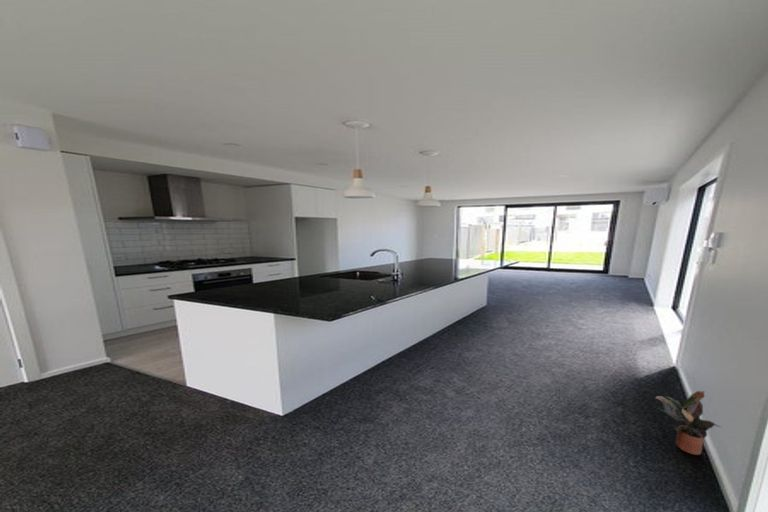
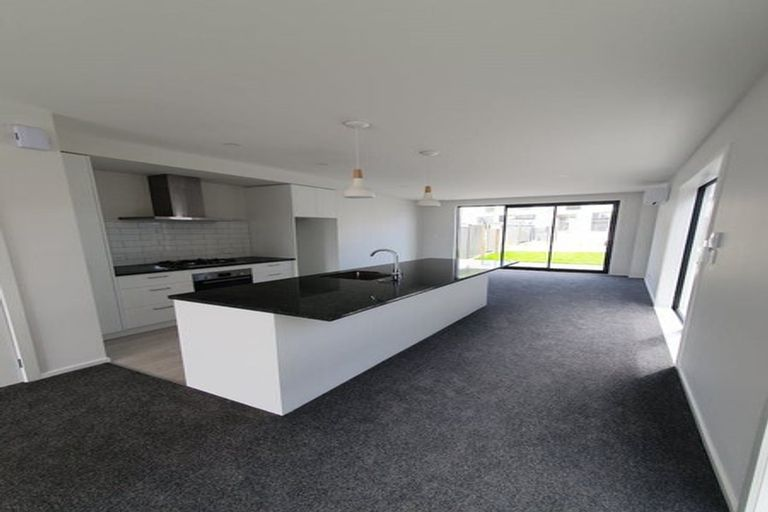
- potted plant (683, 420)
